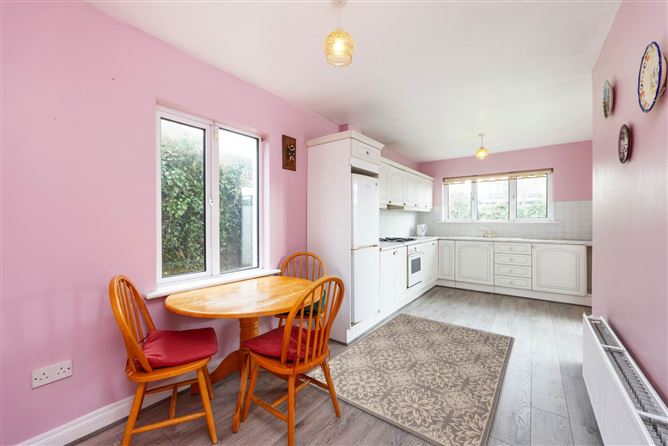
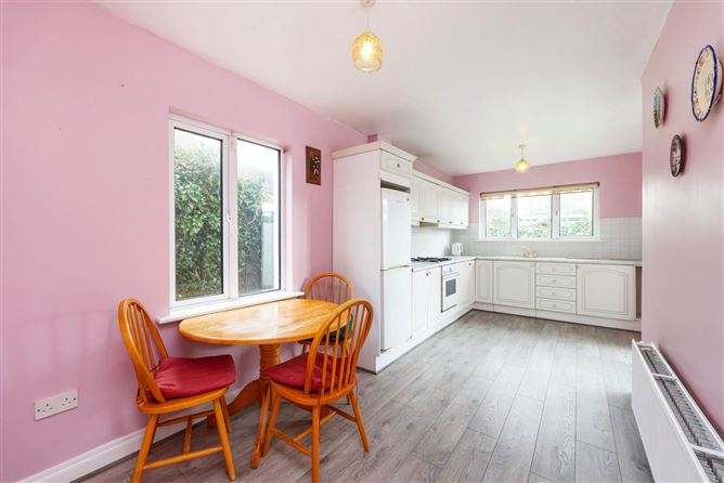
- rug (422, 355)
